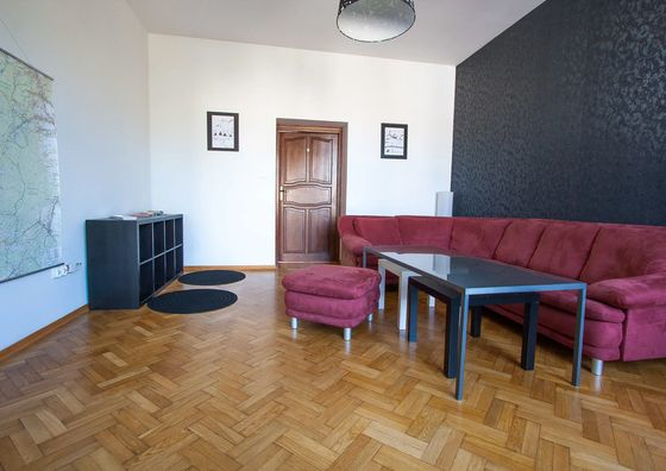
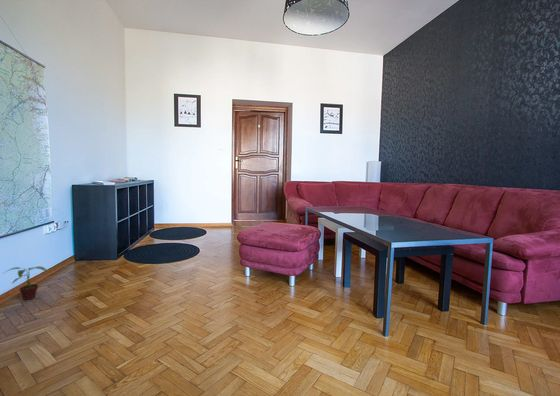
+ potted plant (27, 282)
